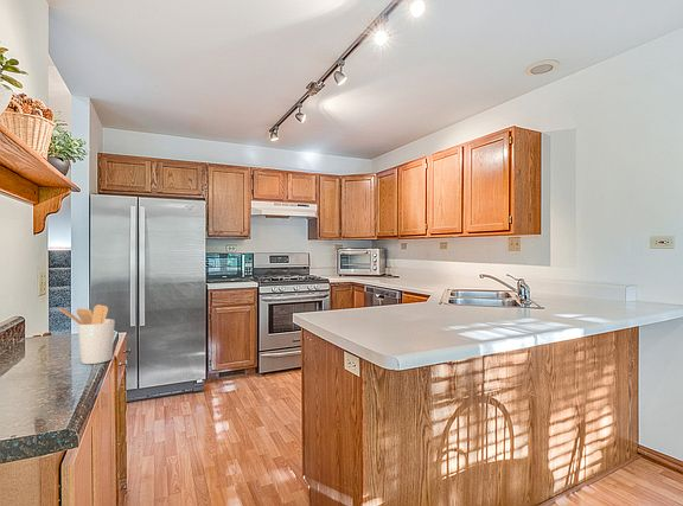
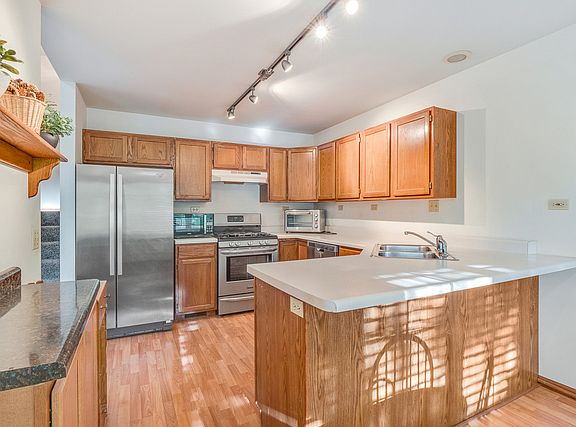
- utensil holder (87, 332)
